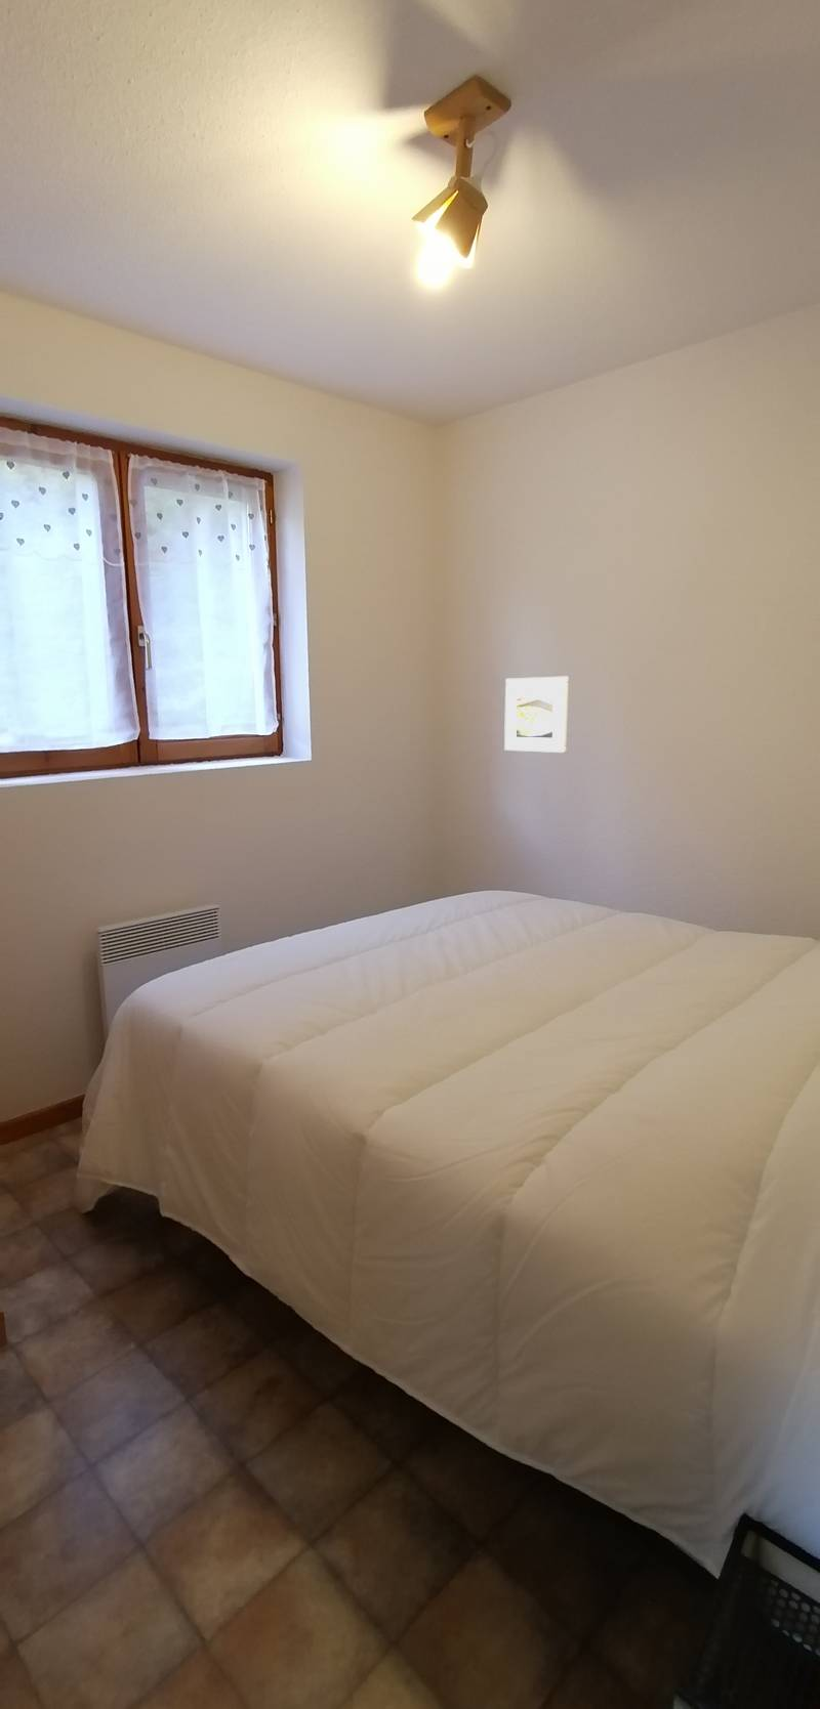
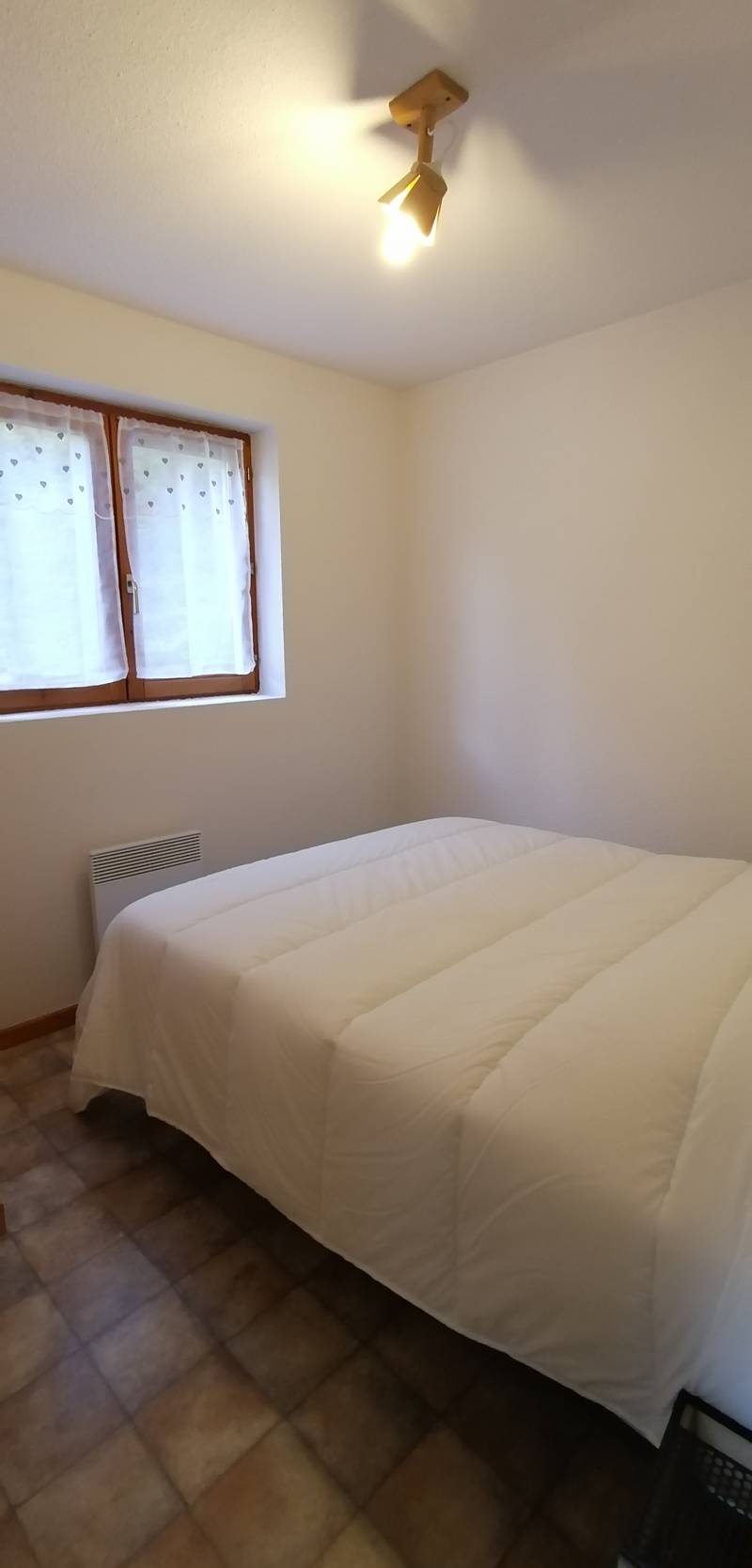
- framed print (535, 715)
